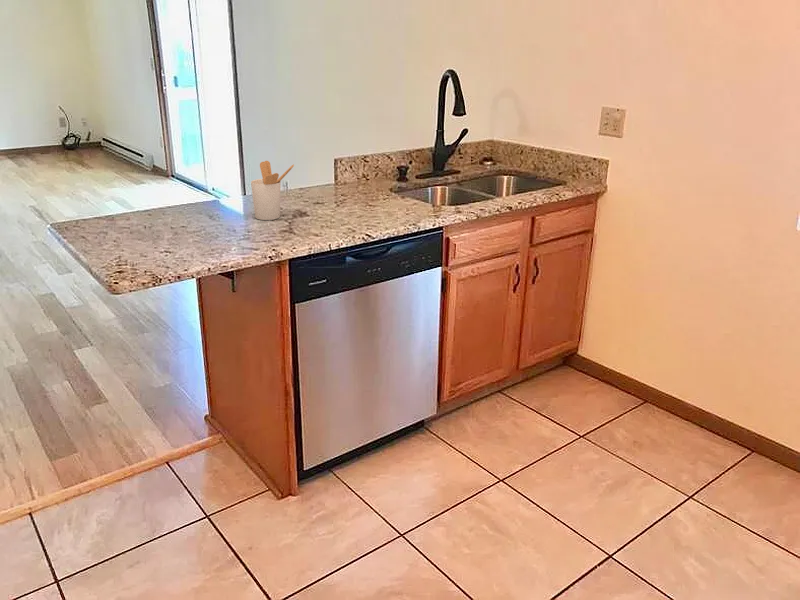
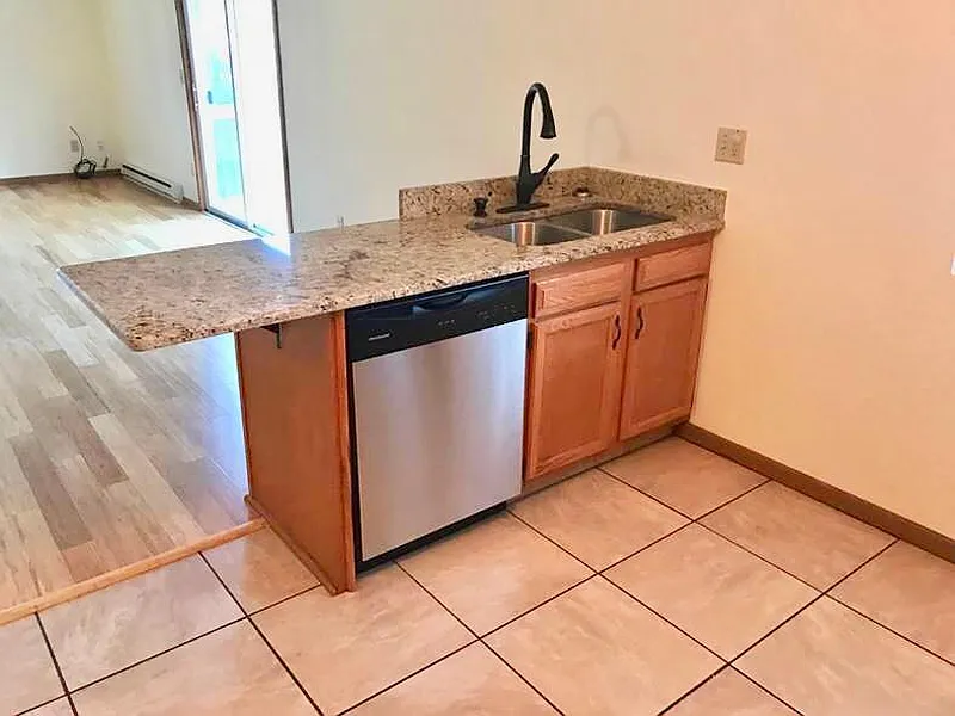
- utensil holder (274, 190)
